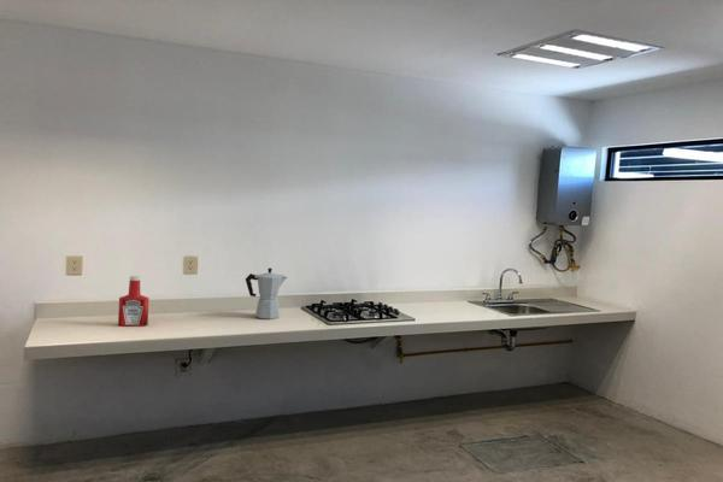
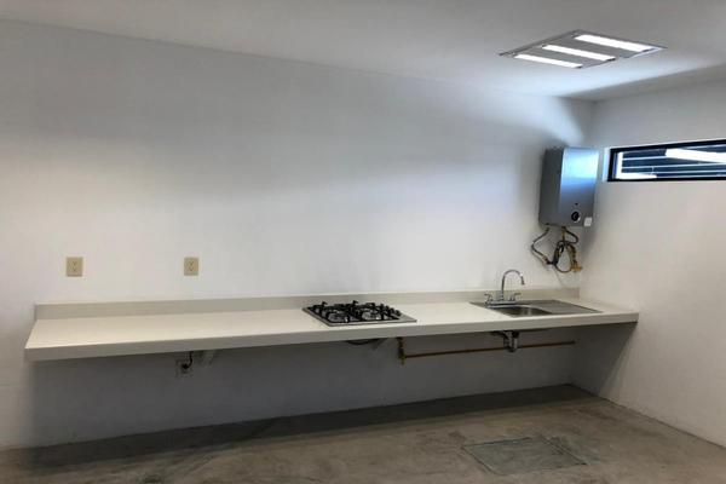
- soap bottle (134, 300)
- moka pot (265, 292)
